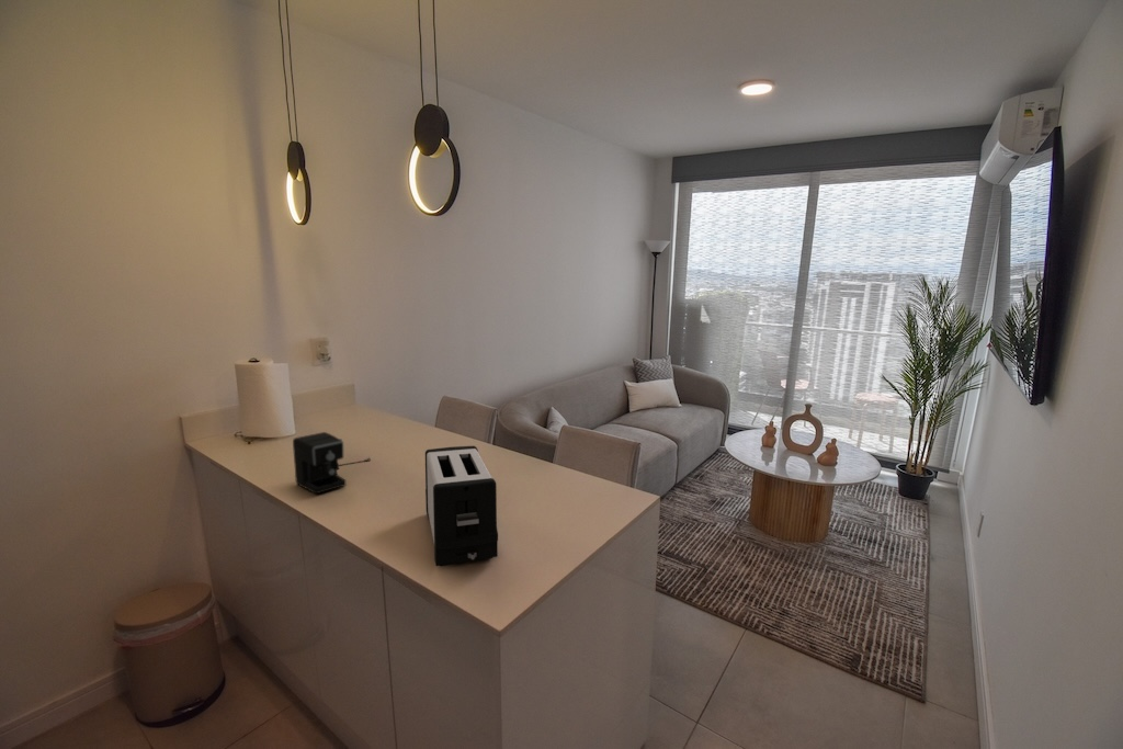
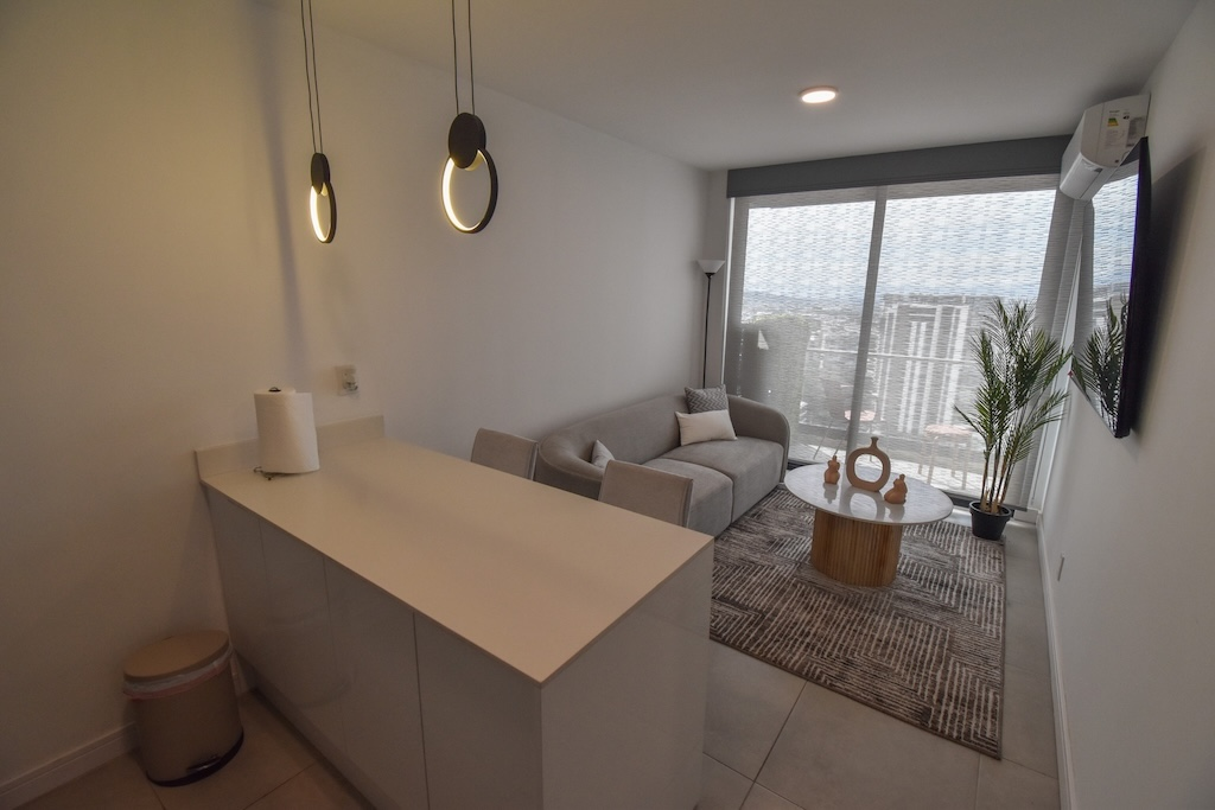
- toaster (458, 500)
- coffee maker (342, 454)
